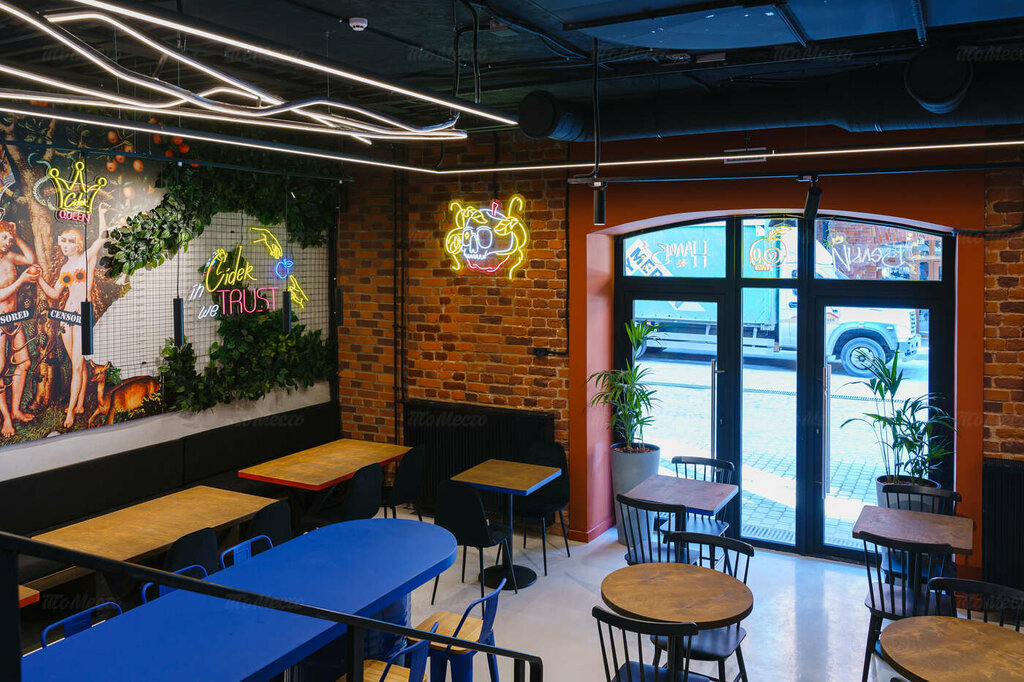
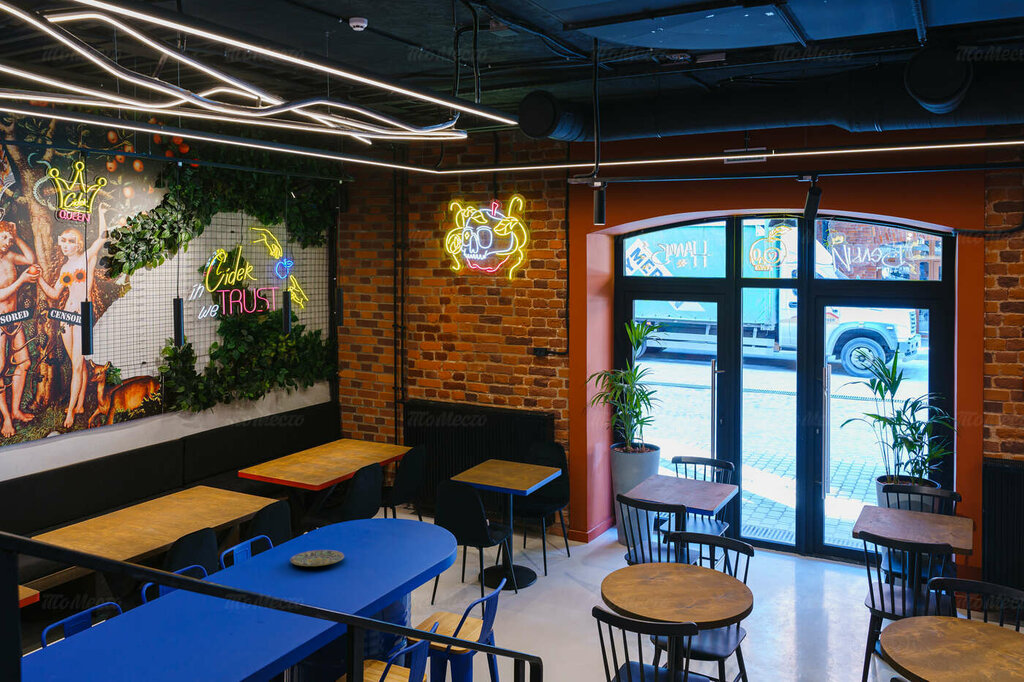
+ plate (317, 560)
